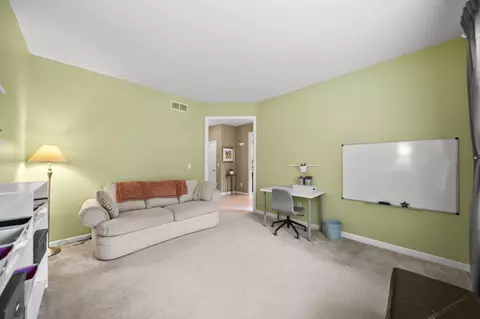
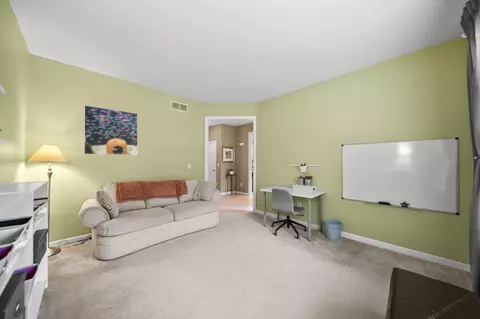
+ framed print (112, 132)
